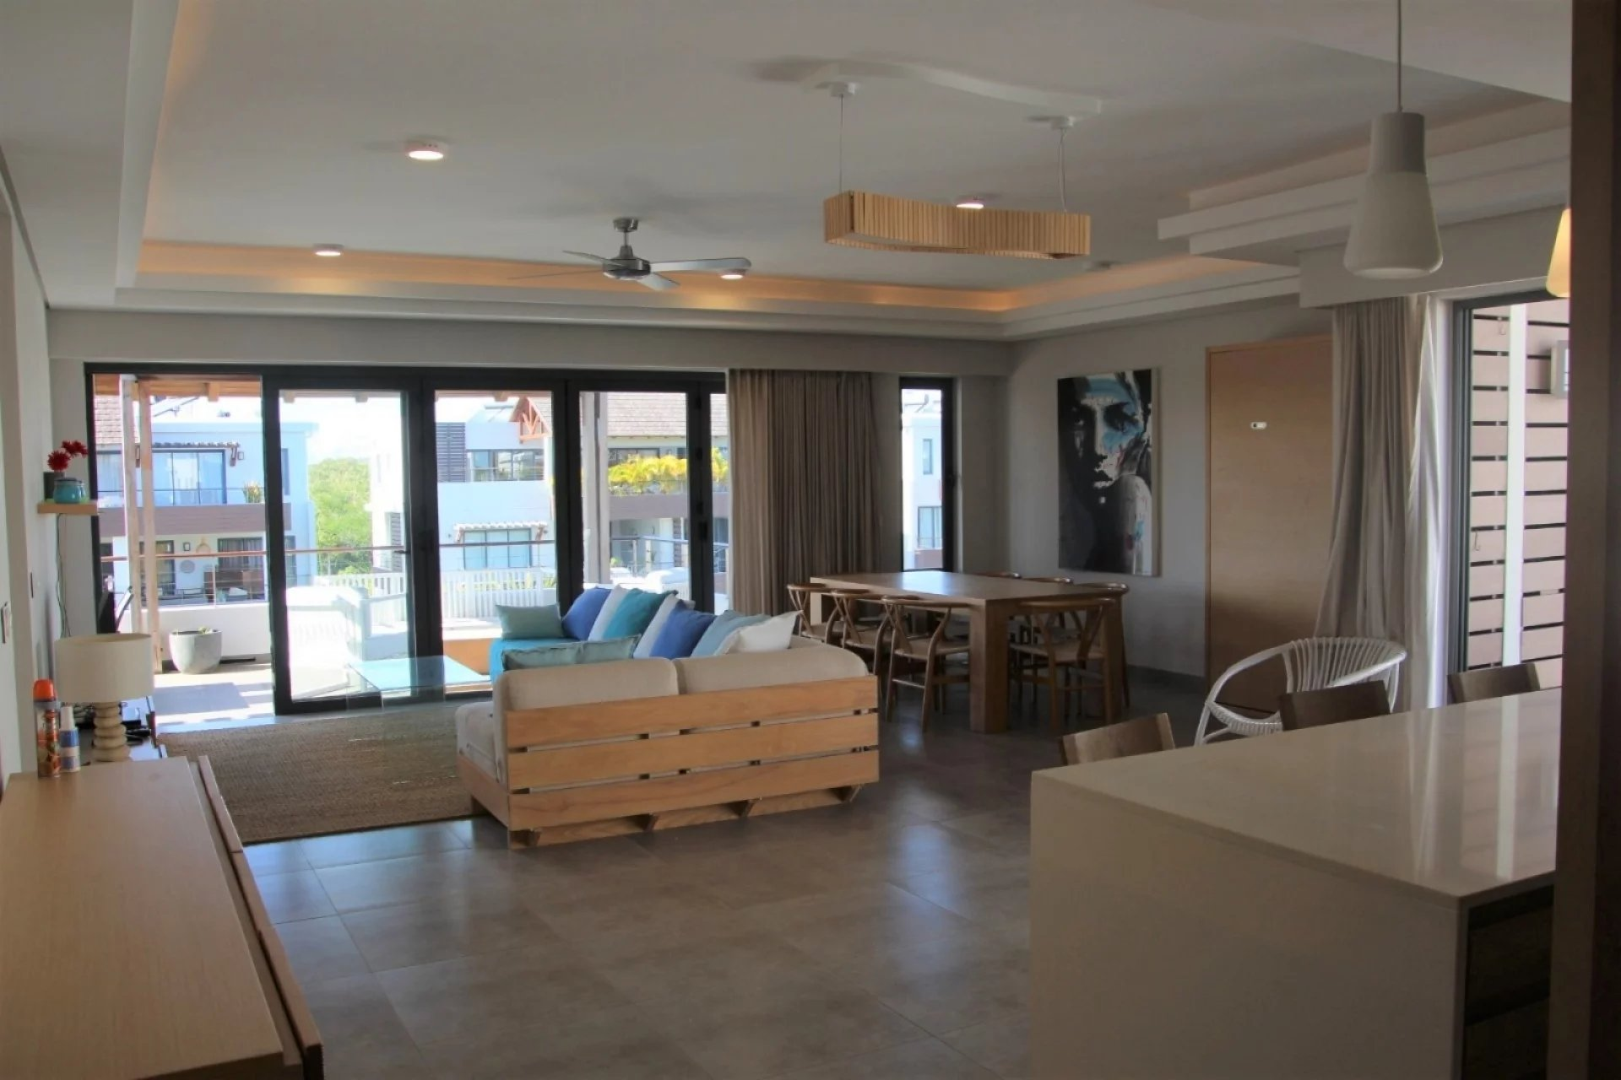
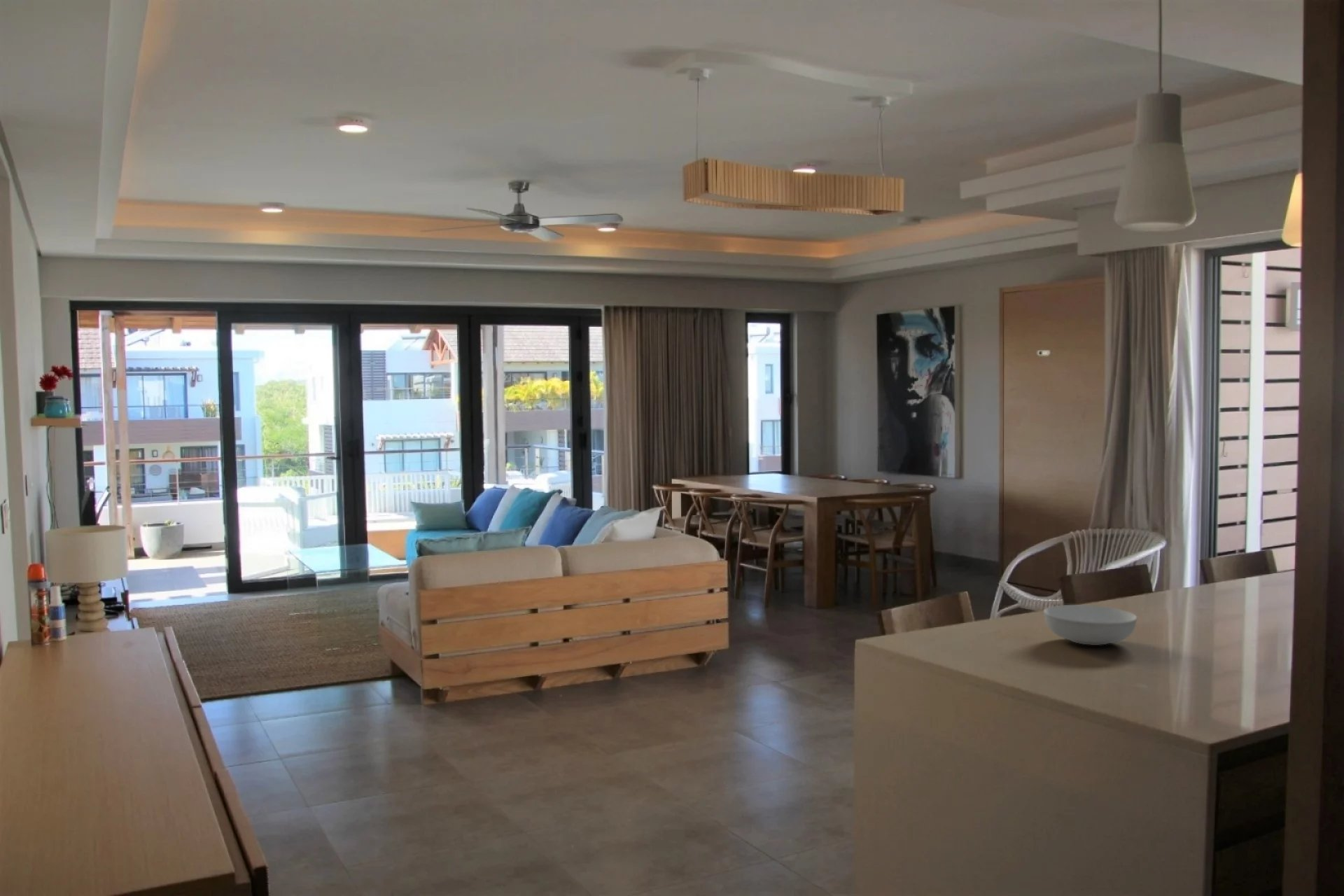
+ serving bowl (1089, 626)
